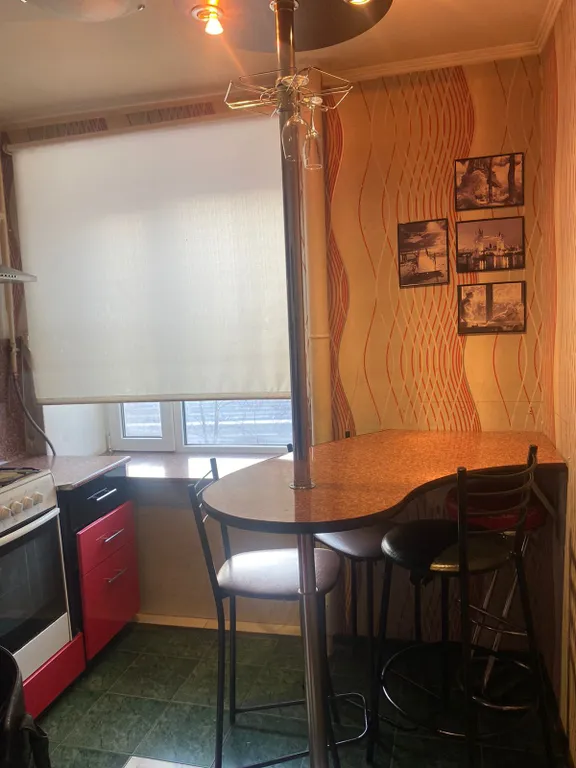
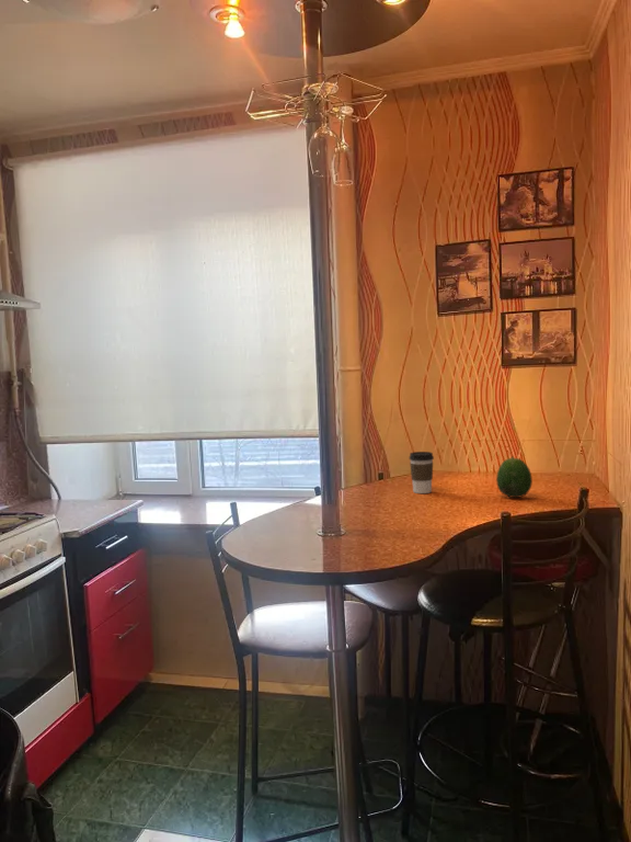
+ coffee cup (422, 471)
+ fruit (514, 477)
